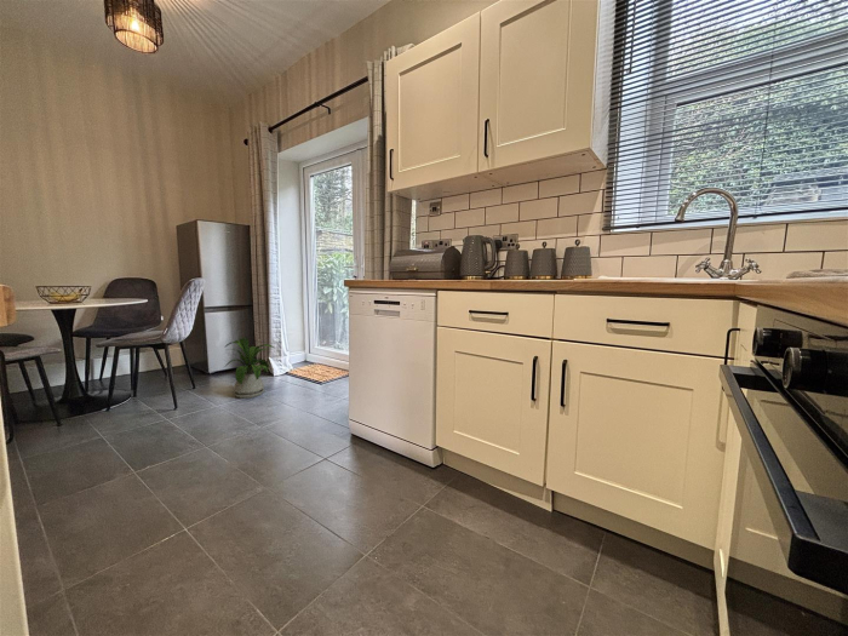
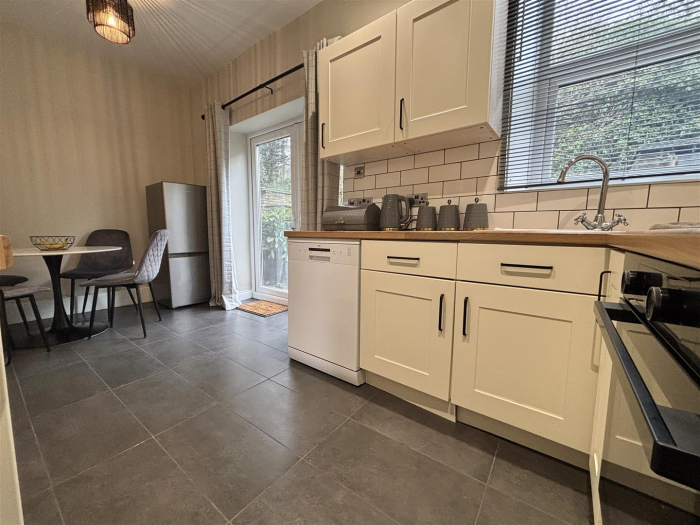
- house plant (253, 363)
